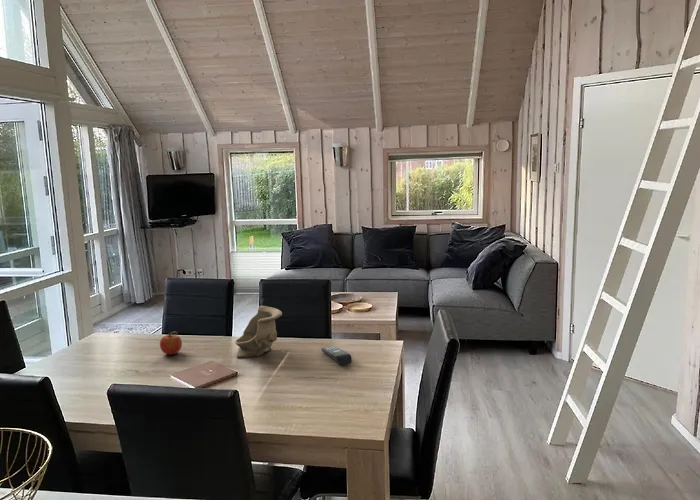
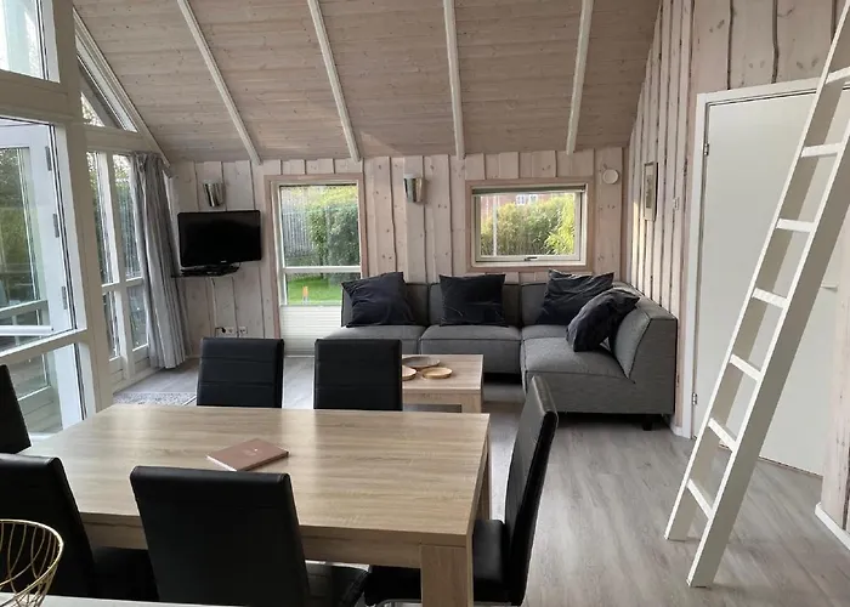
- decorative bowl (259, 332)
- remote control (336, 353)
- fruit (170, 342)
